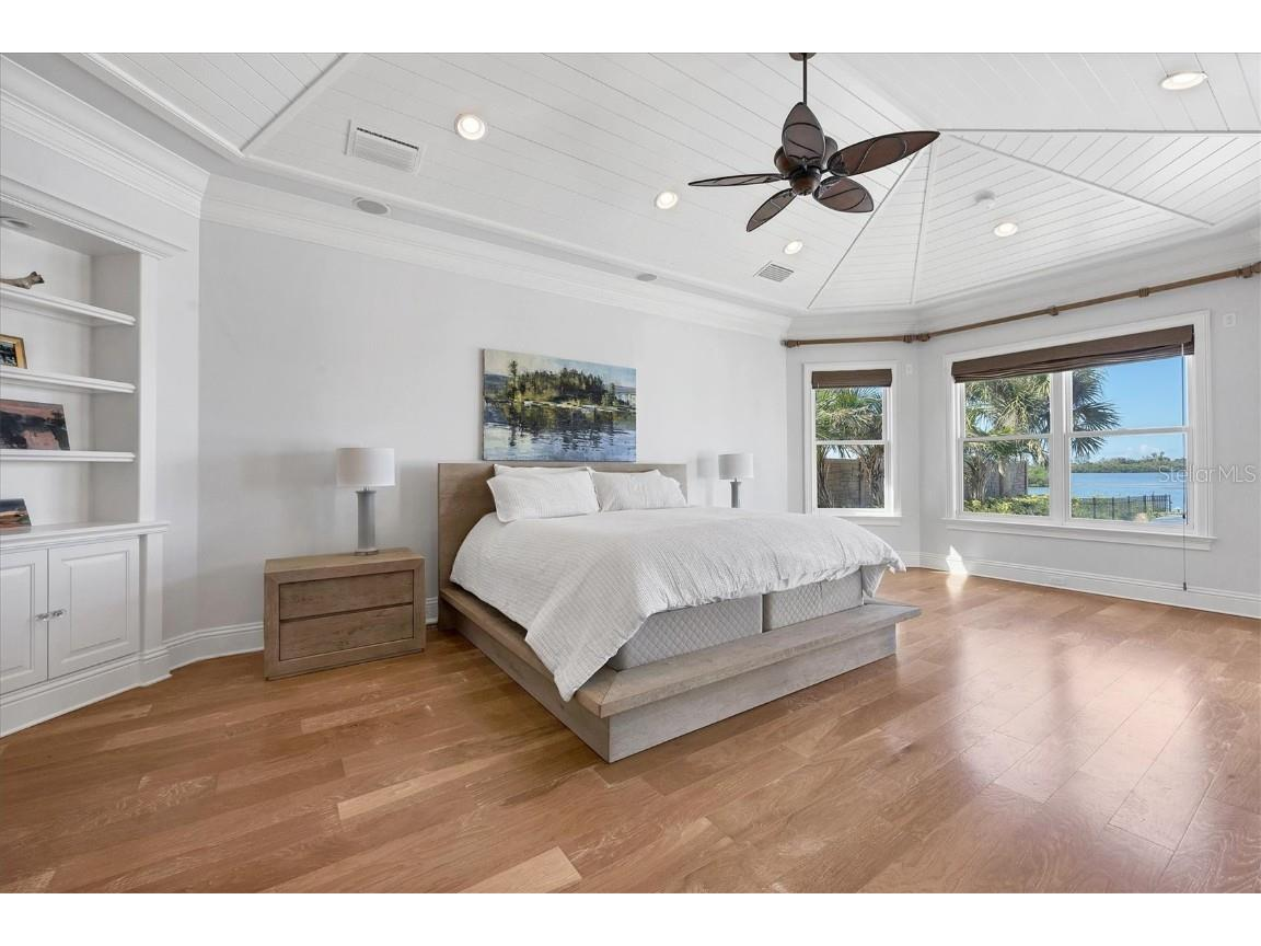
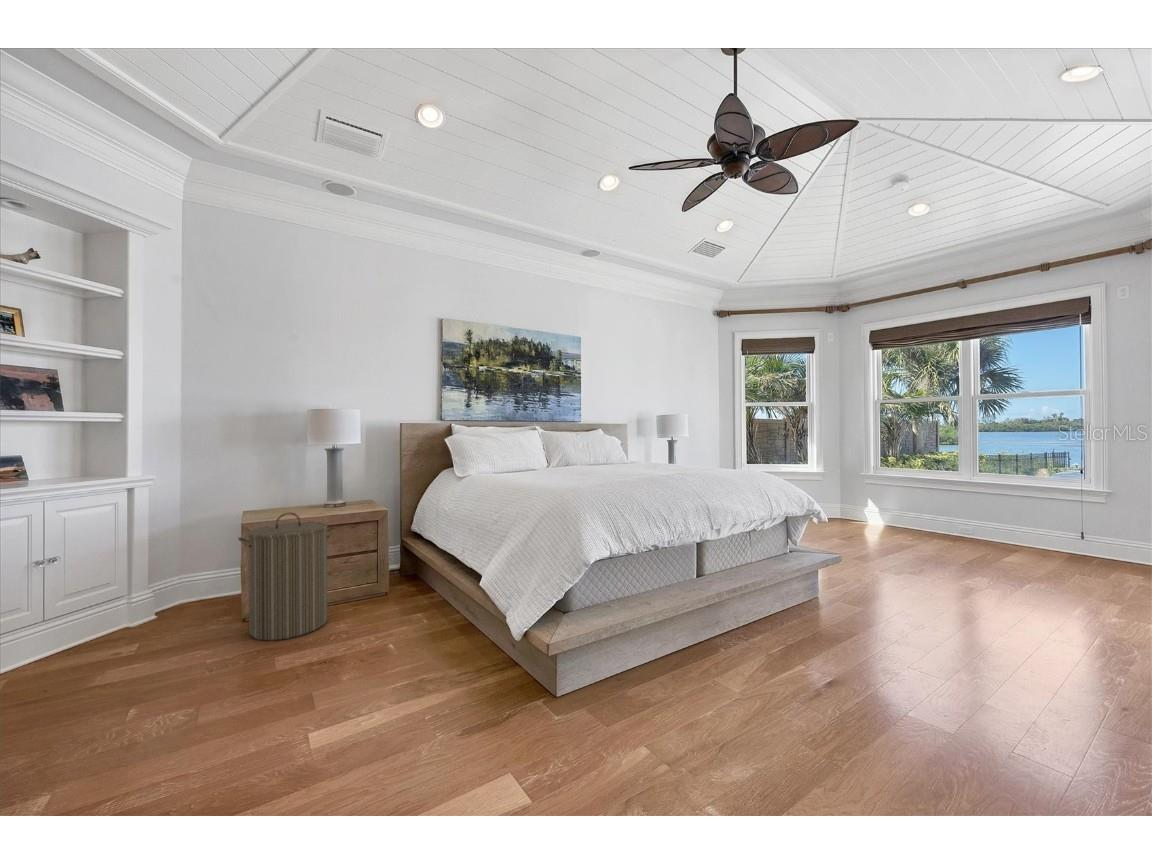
+ laundry hamper (289, 569)
